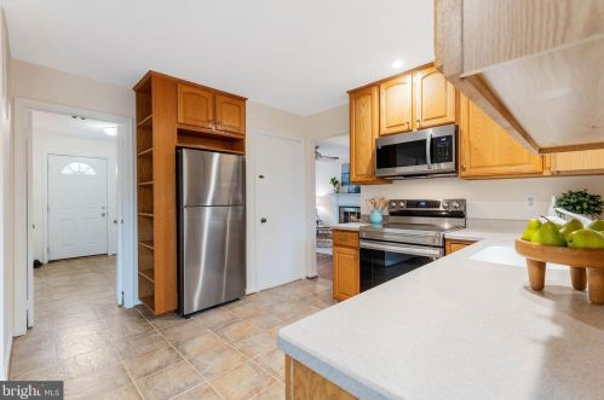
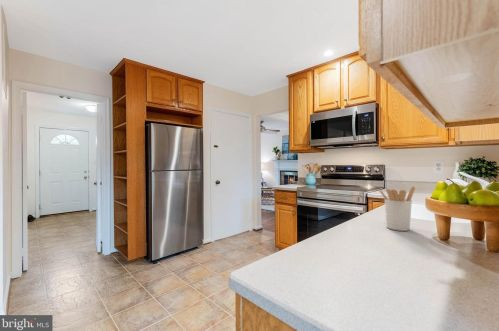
+ utensil holder (397, 207)
